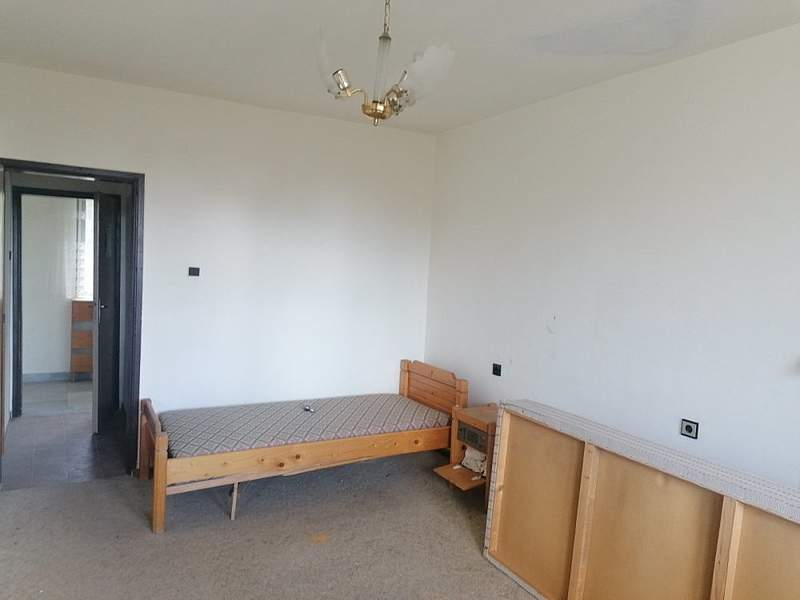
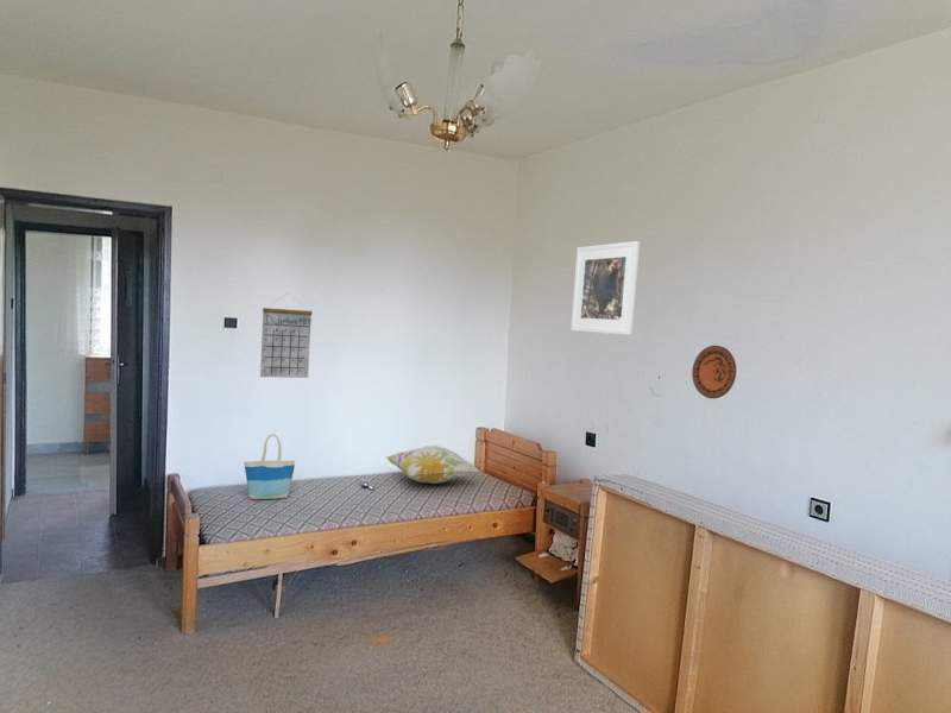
+ tote bag (269, 466)
+ decorative plate (713, 372)
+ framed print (603, 289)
+ calendar (286, 335)
+ decorative pillow (432, 463)
